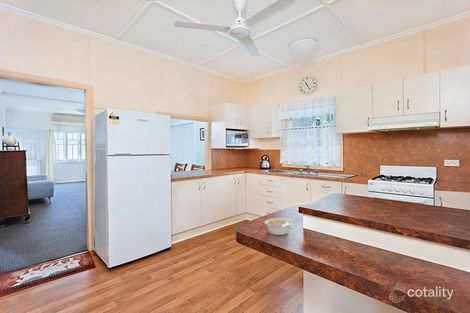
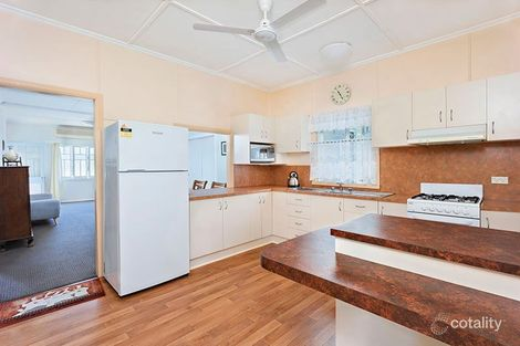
- legume (279, 225)
